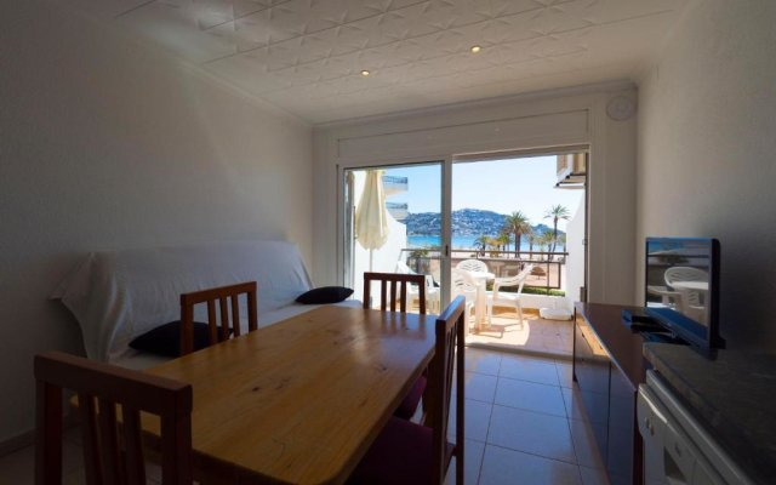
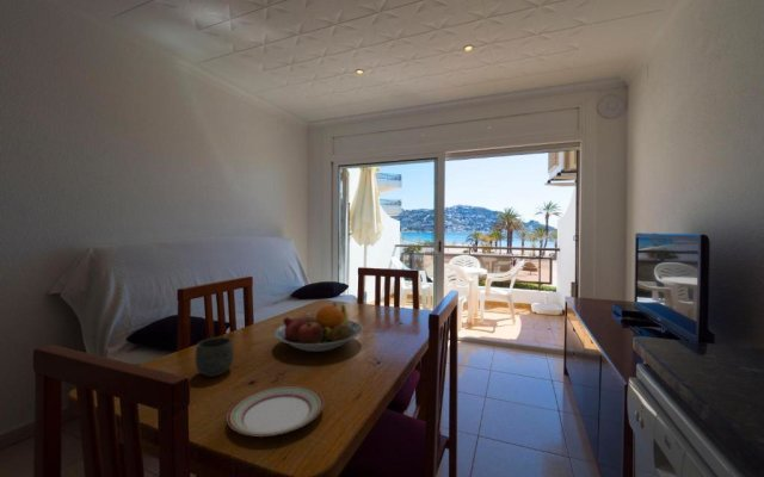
+ plate (277, 410)
+ mug (216, 354)
+ fruit bowl (319, 326)
